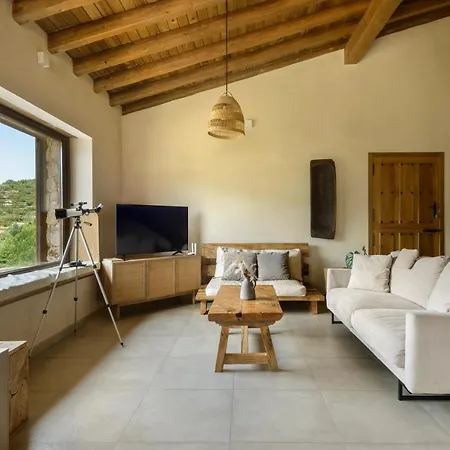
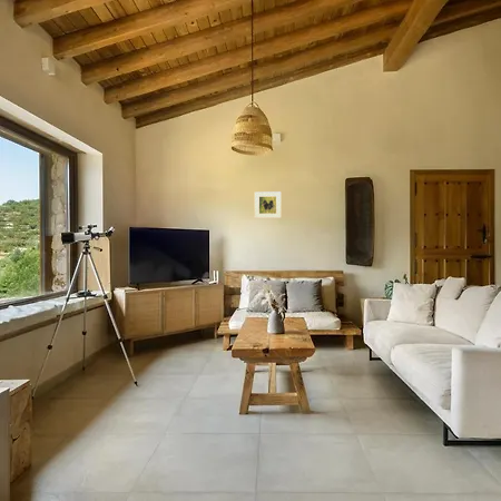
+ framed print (267, 205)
